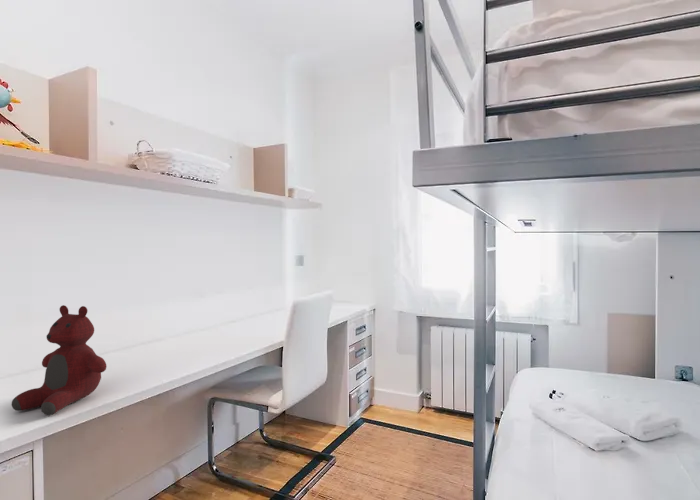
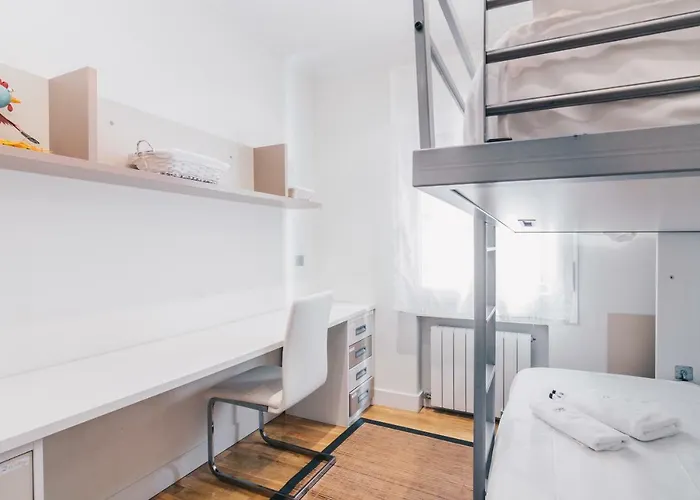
- teddy bear (60, 355)
